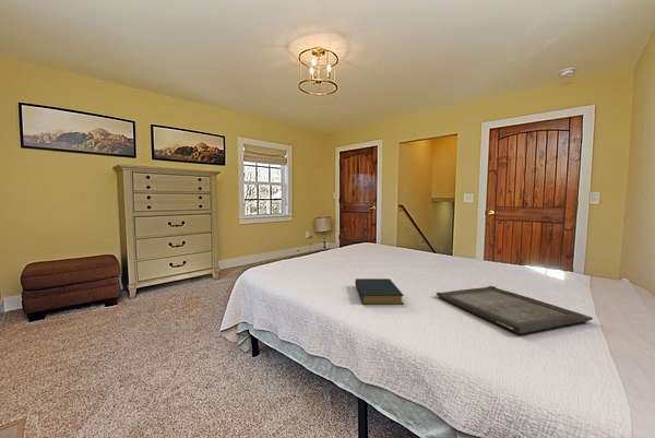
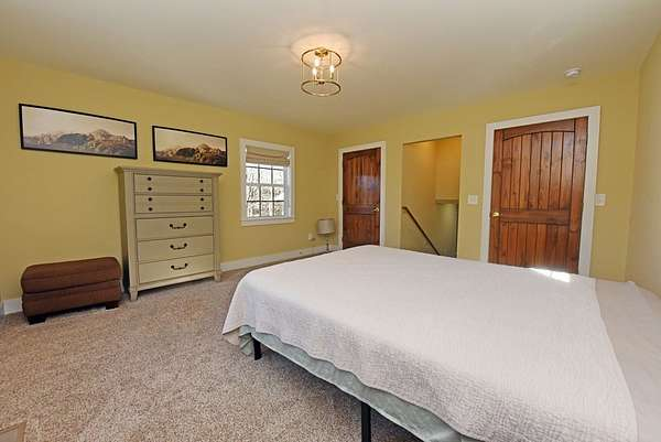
- serving tray (504, 305)
- hardback book (377, 289)
